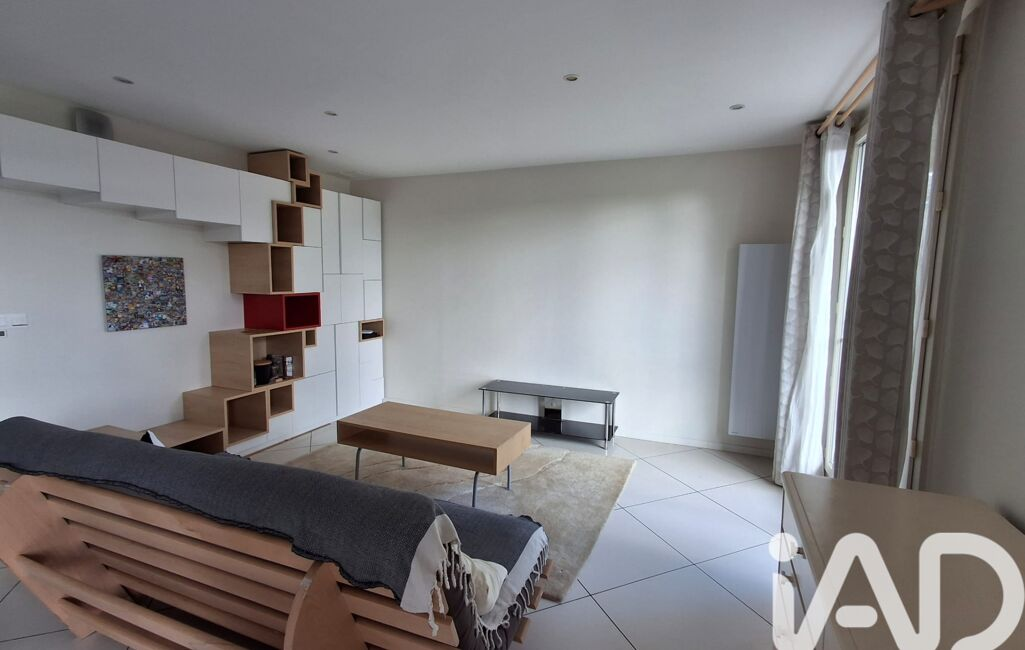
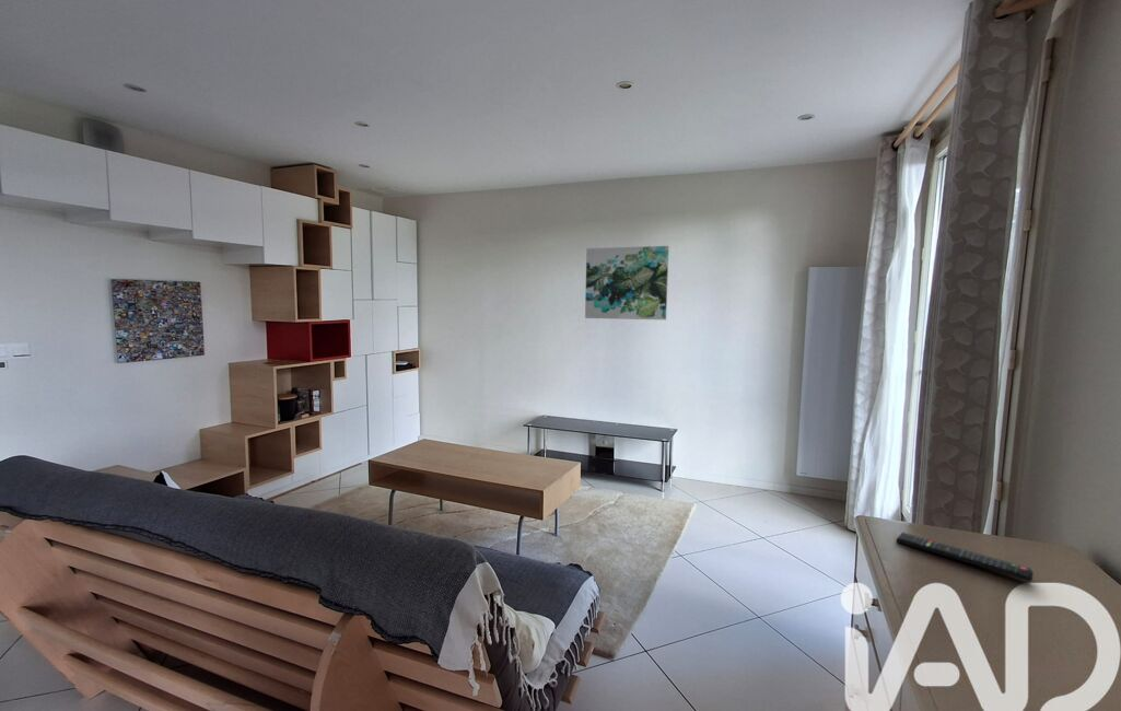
+ remote control (960, 556)
+ wall art (626, 283)
